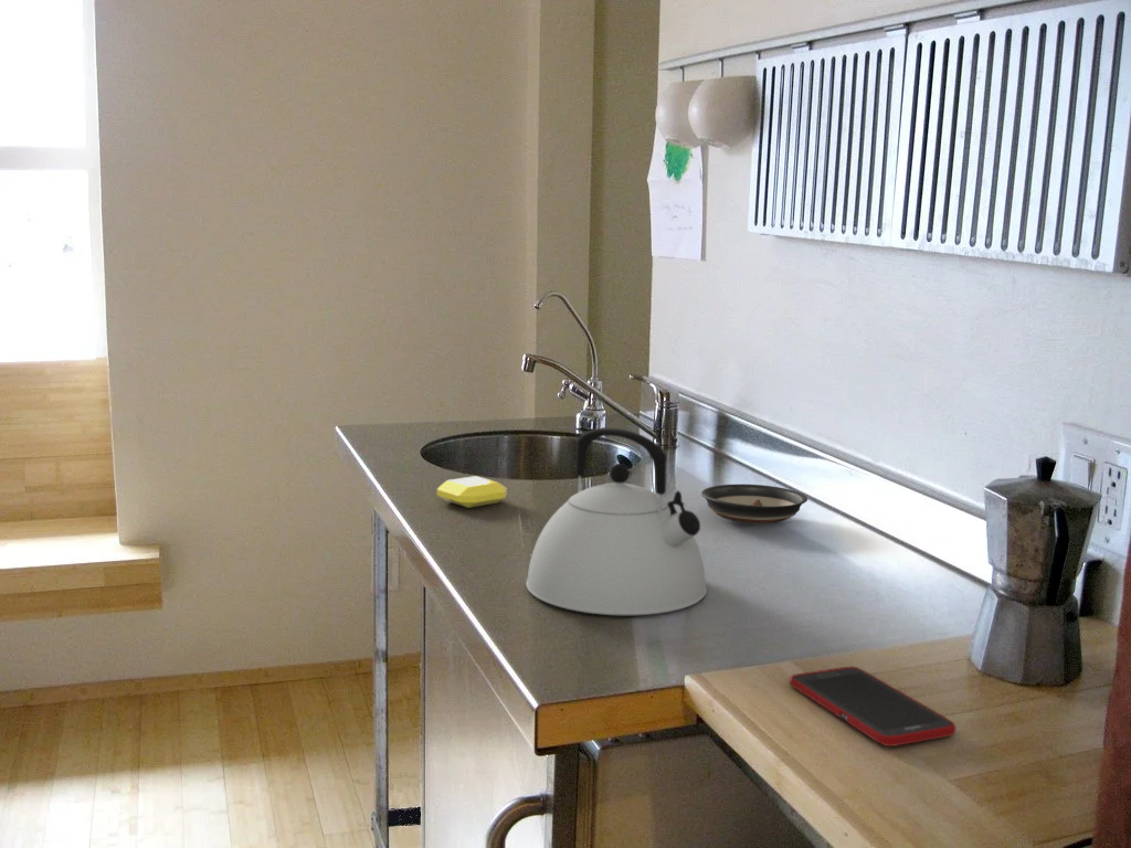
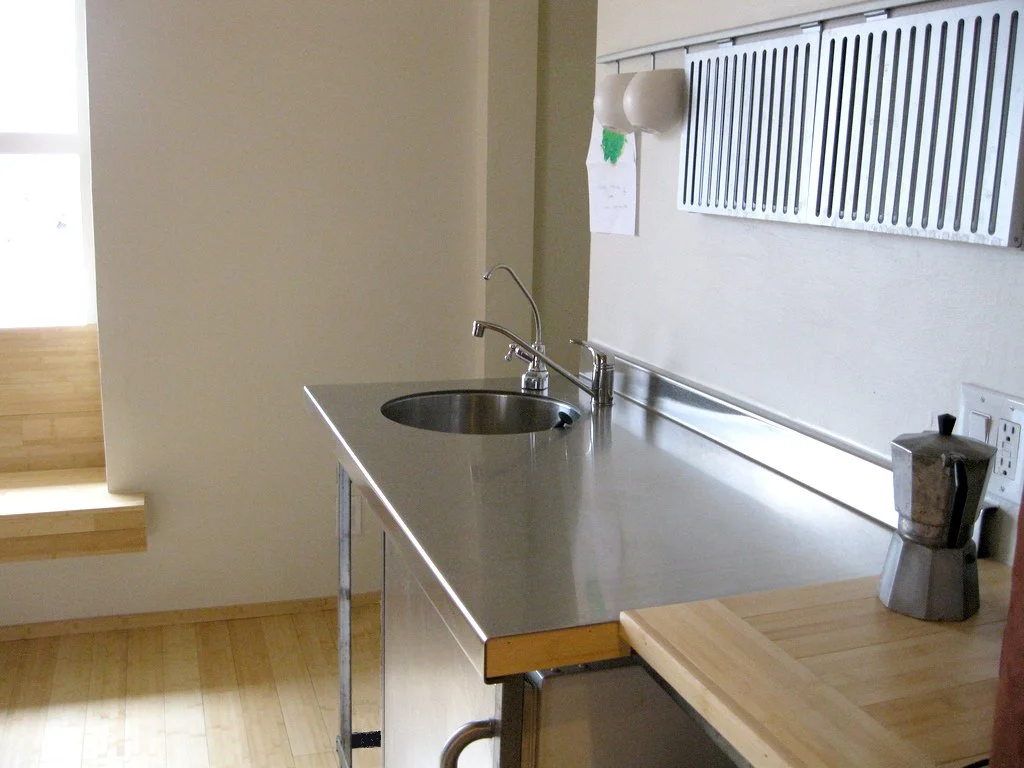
- kettle (621, 509)
- cell phone (868, 703)
- saucer (753, 507)
- soap bar (472, 491)
